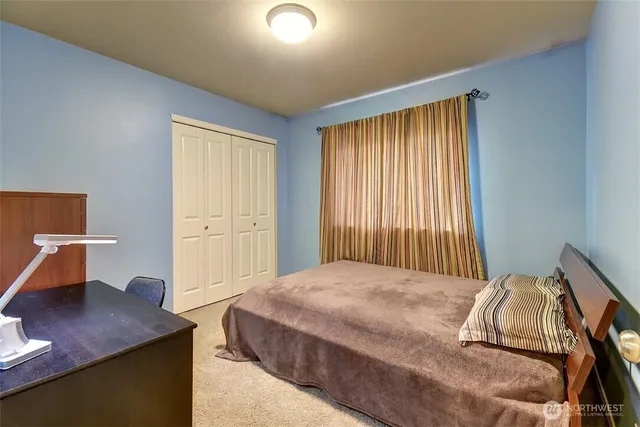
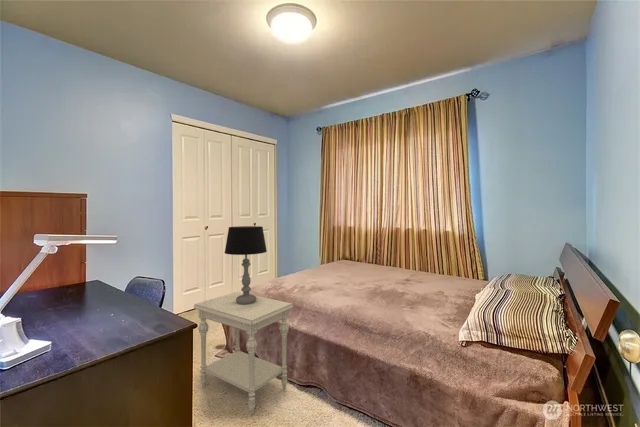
+ table lamp (246, 264)
+ side table (246, 345)
